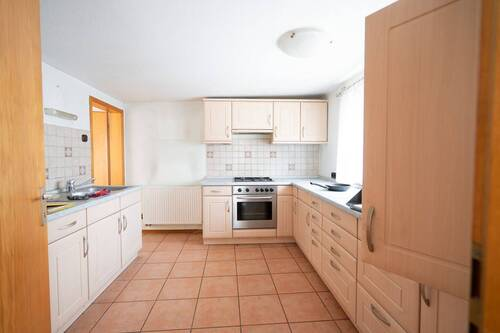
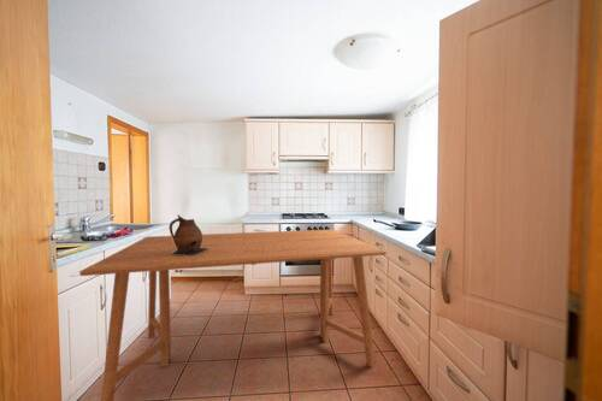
+ dining table (252, 264)
+ ceramic pitcher (188, 232)
